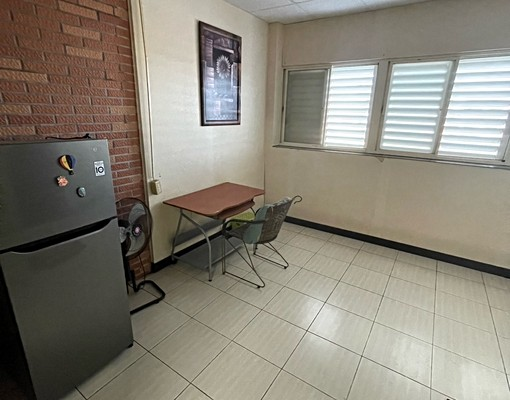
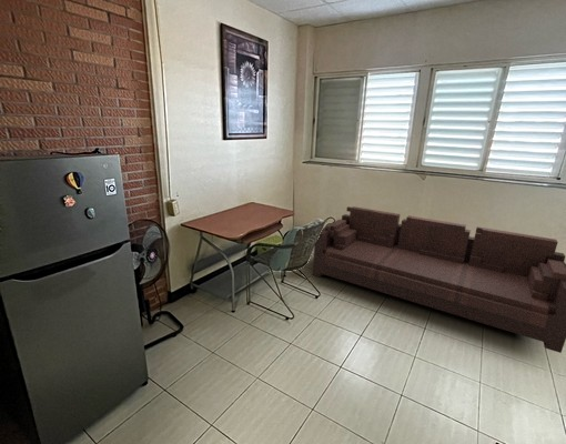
+ sofa (425, 259)
